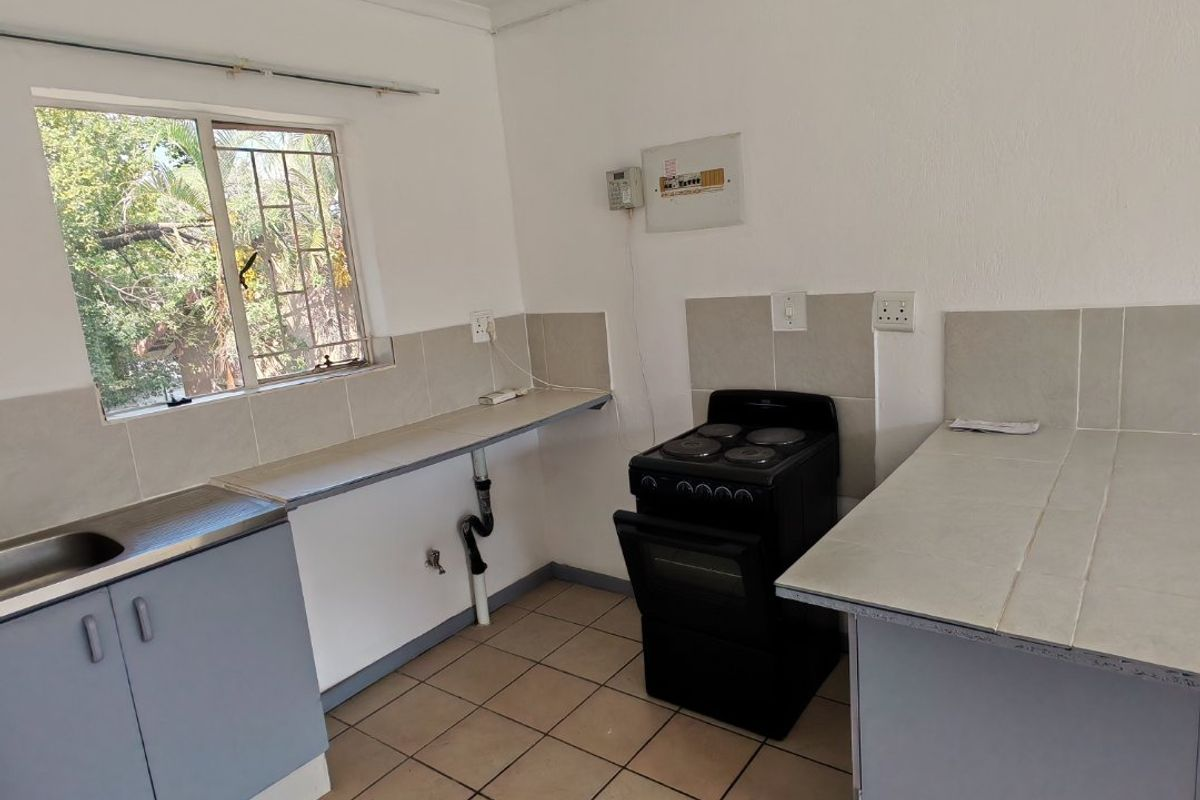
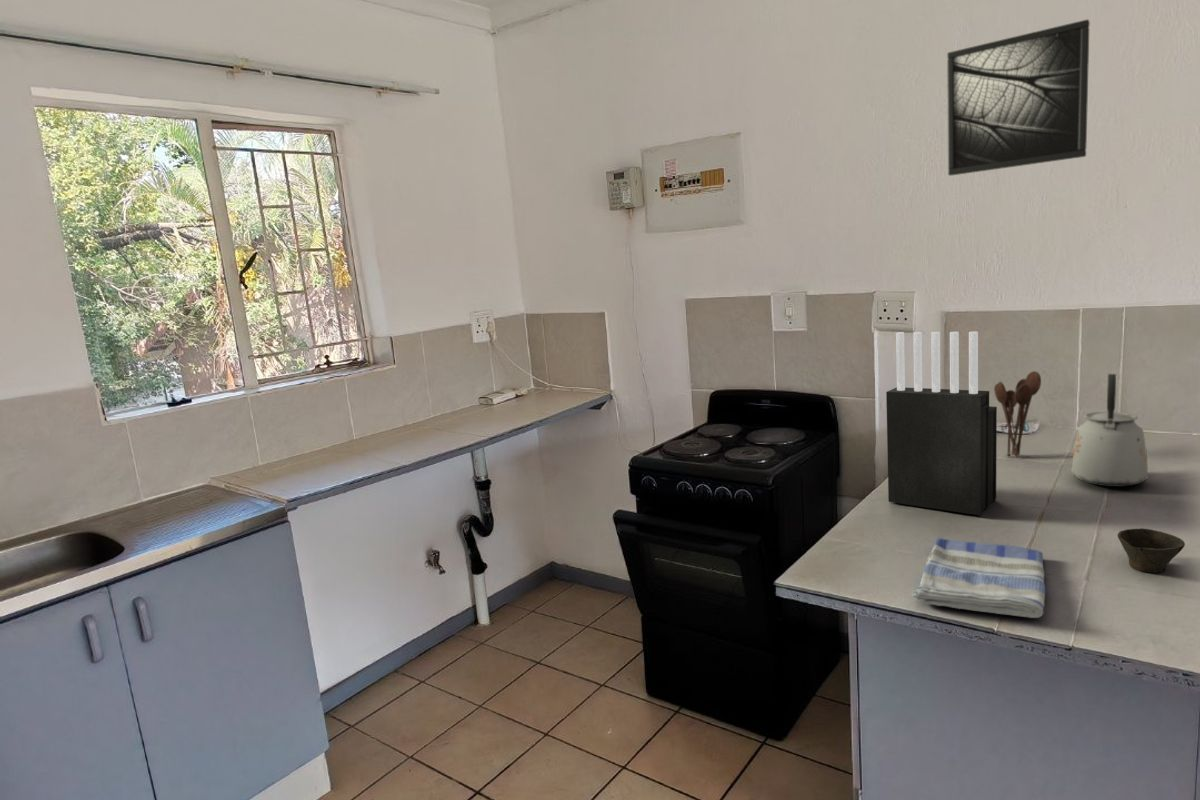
+ dish towel (981, 572)
+ knife block (942, 416)
+ kettle (1110, 426)
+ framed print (1014, 102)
+ cup (1150, 551)
+ utensil holder (1018, 414)
